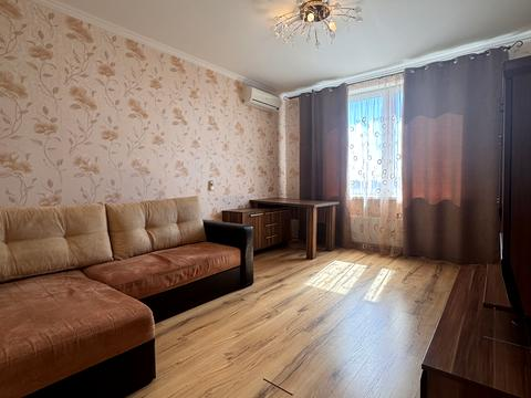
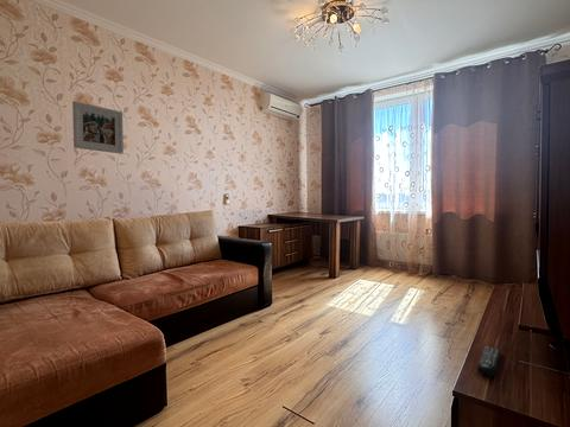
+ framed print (99, 128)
+ remote control (489, 359)
